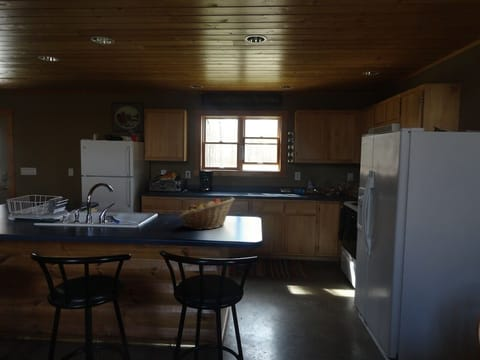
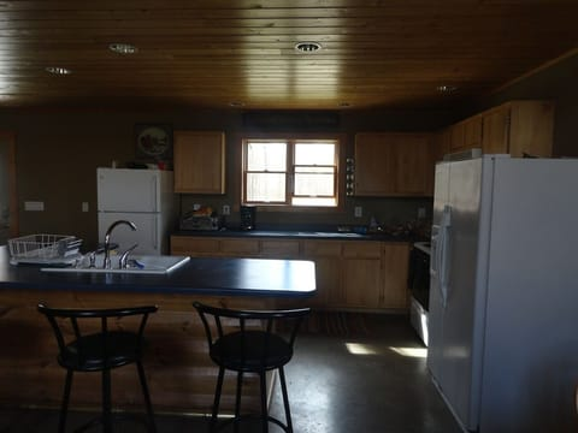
- fruit basket (207, 211)
